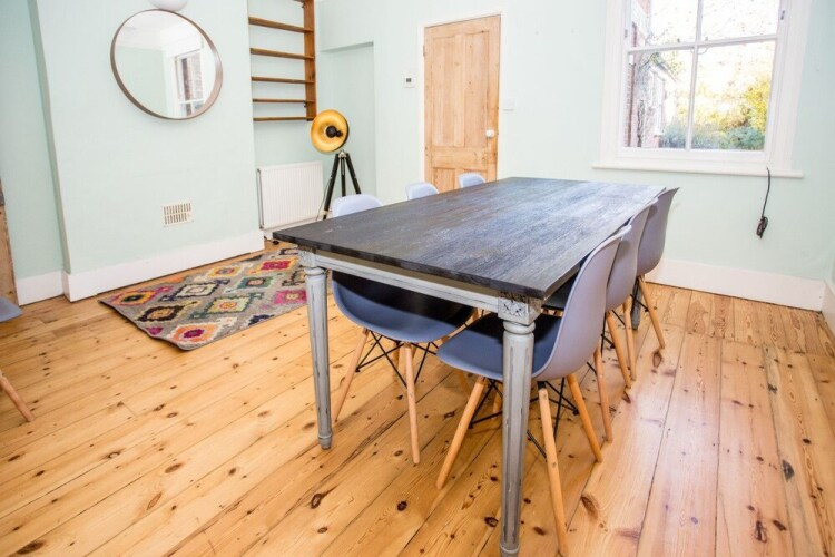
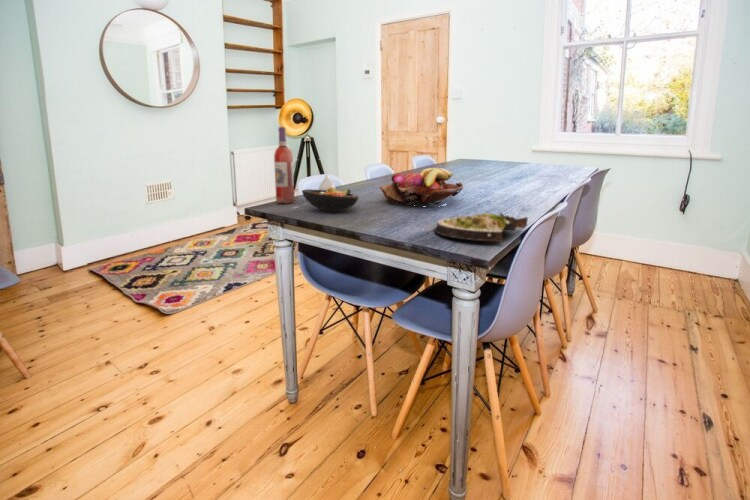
+ wine bottle (283, 165)
+ fruit basket (421, 185)
+ vase (327, 185)
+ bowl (330, 200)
+ salad plate (477, 222)
